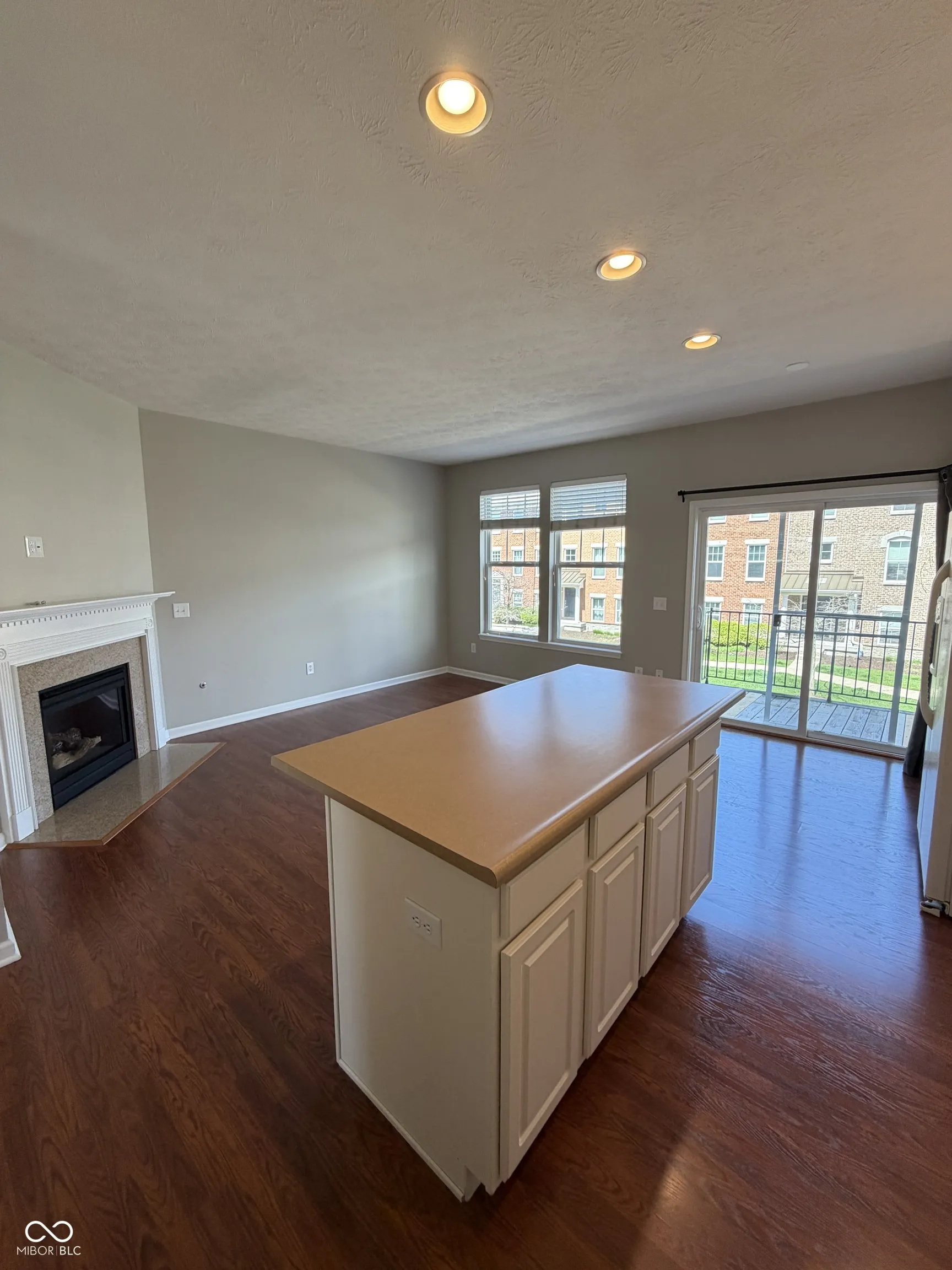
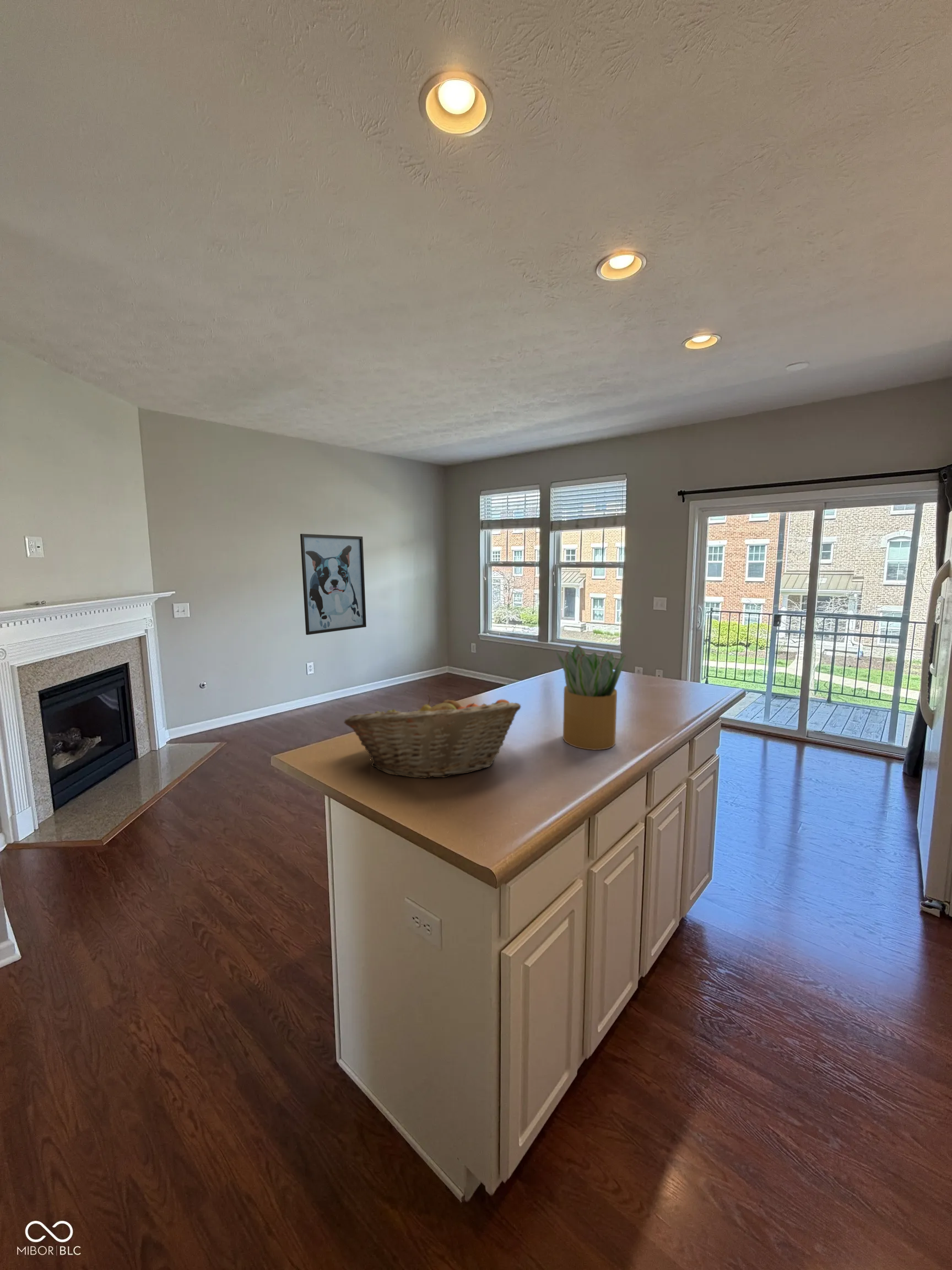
+ fruit basket (435, 727)
+ wall art (335, 583)
+ potted plant (591, 696)
